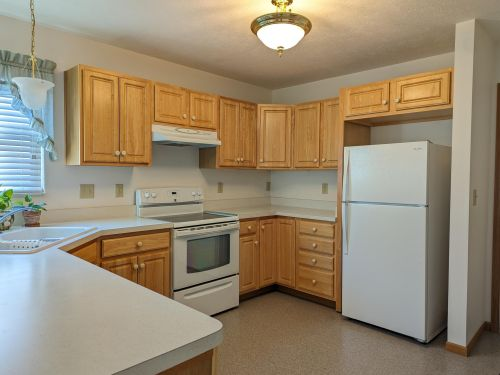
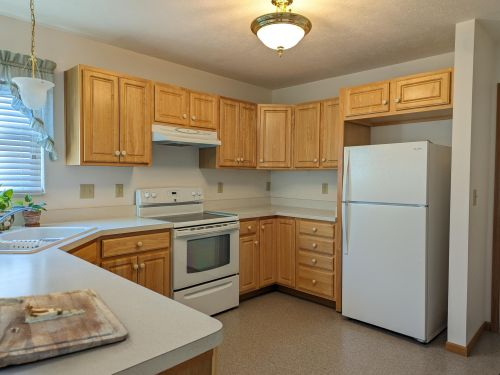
+ cutting board (51, 309)
